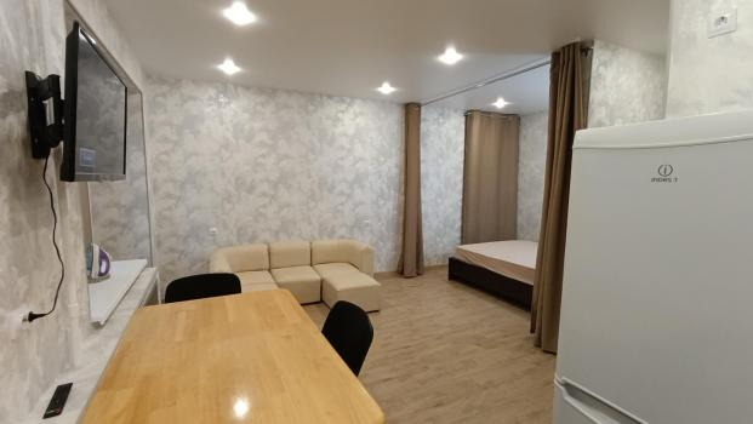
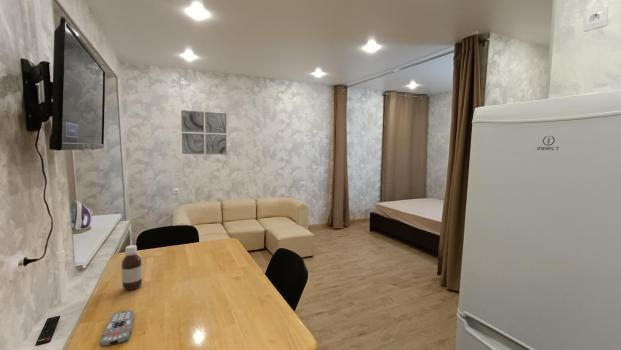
+ wall art (205, 132)
+ bottle (131, 266)
+ remote control (119, 326)
